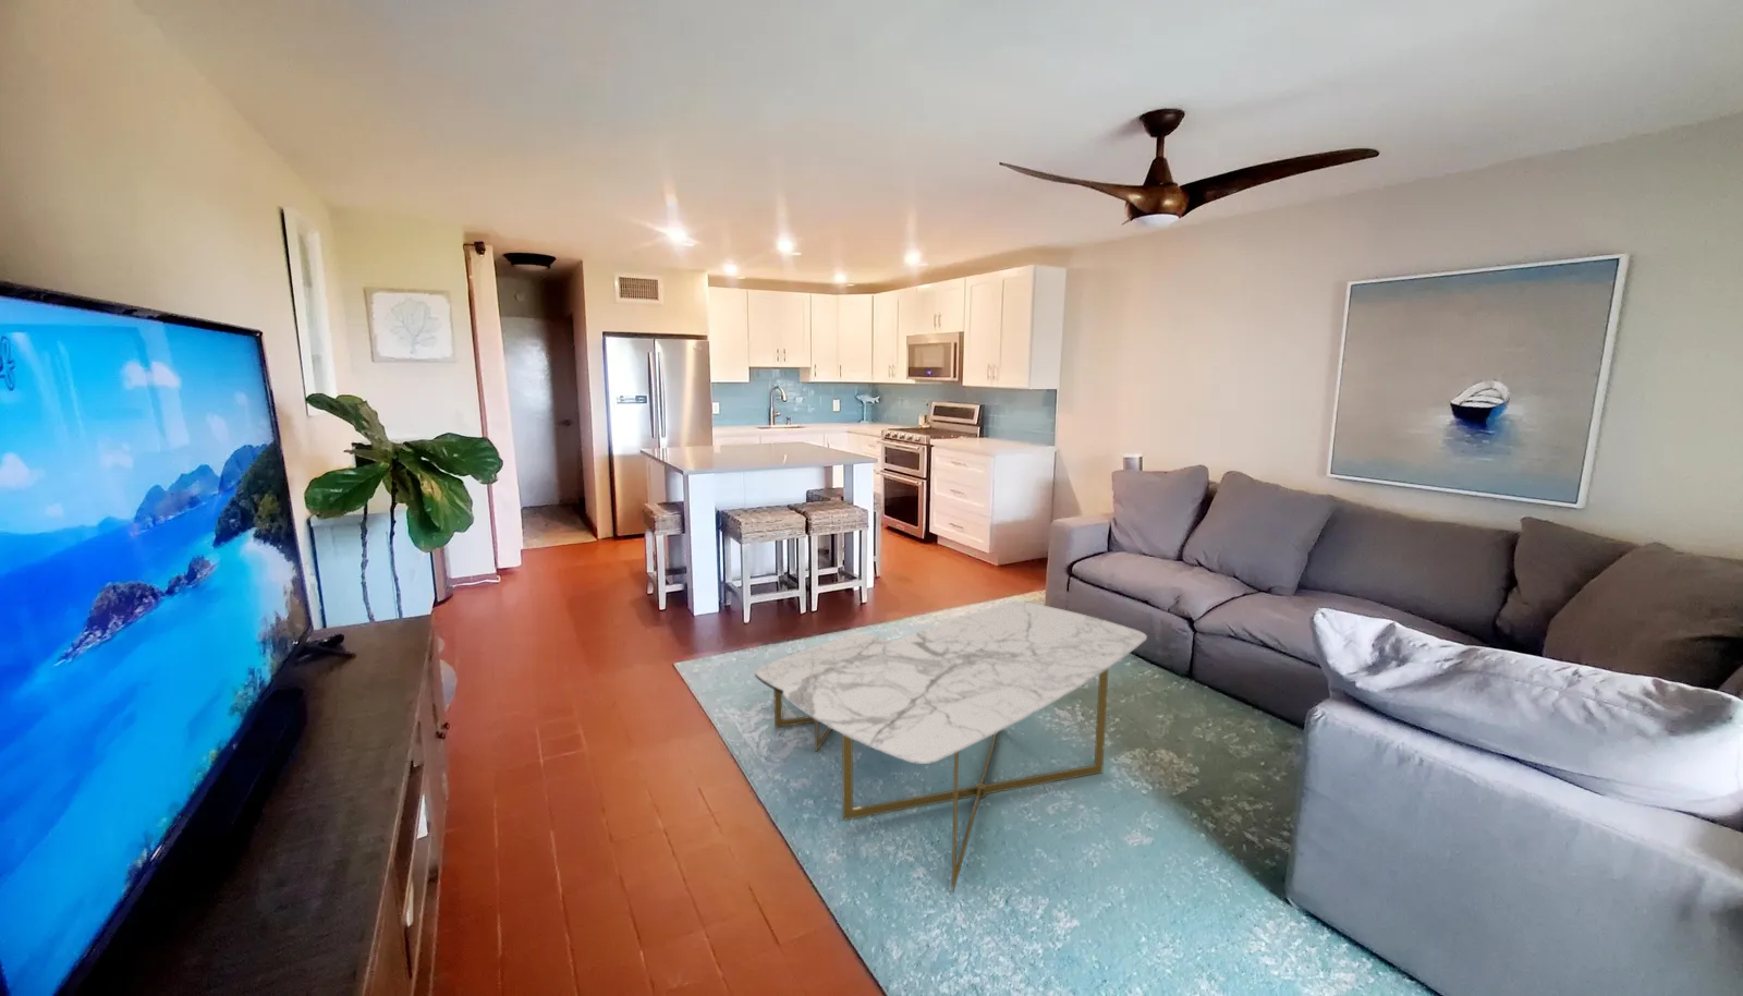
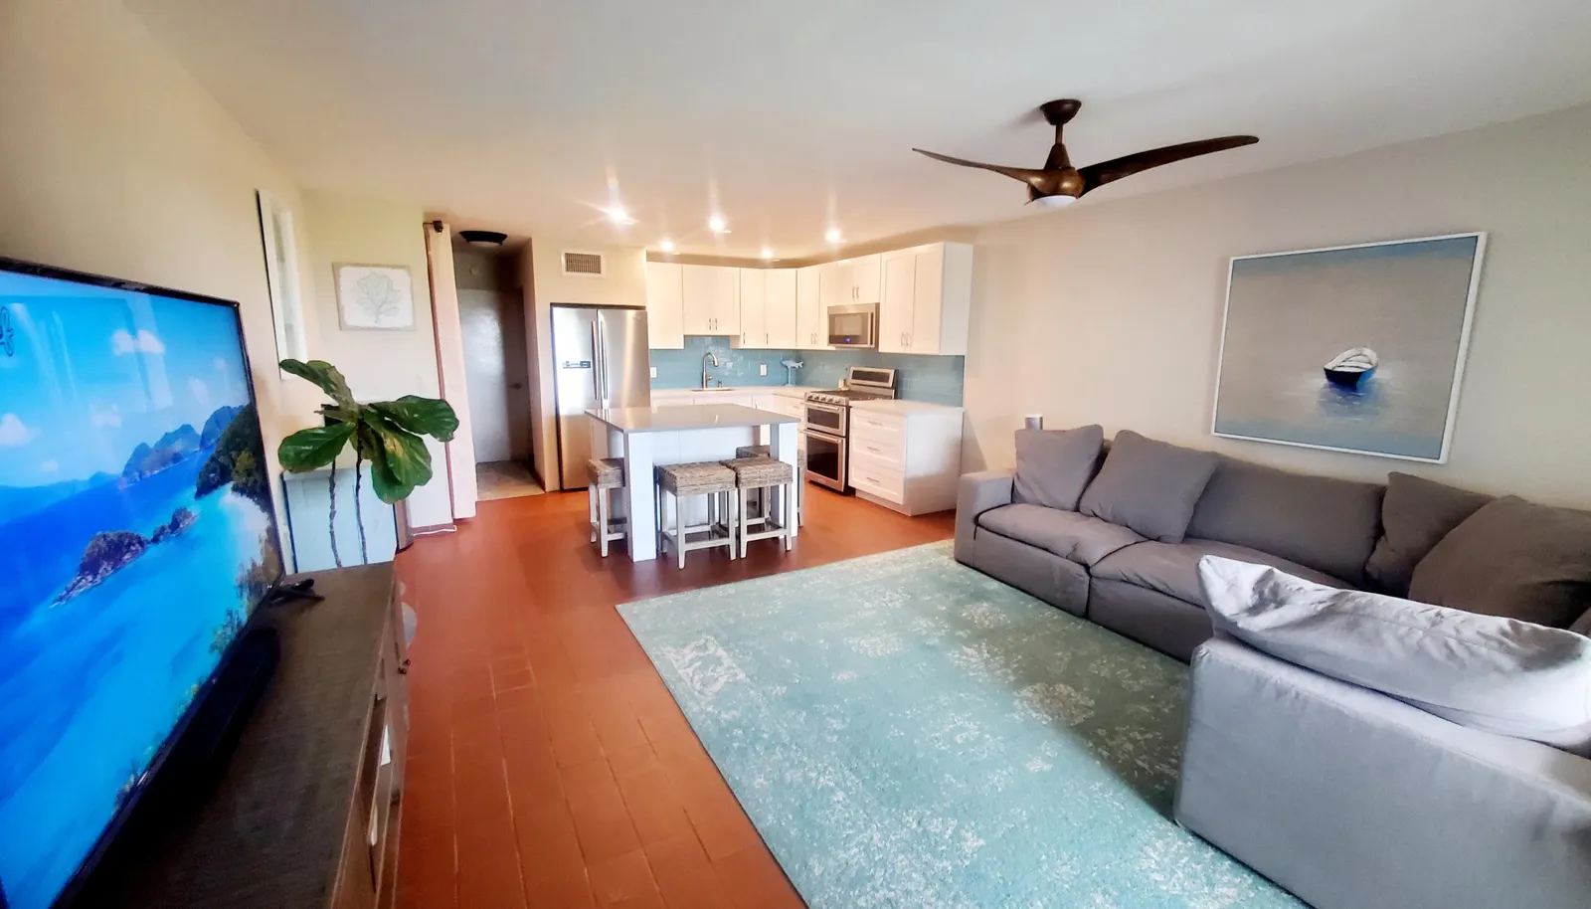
- coffee table (913, 698)
